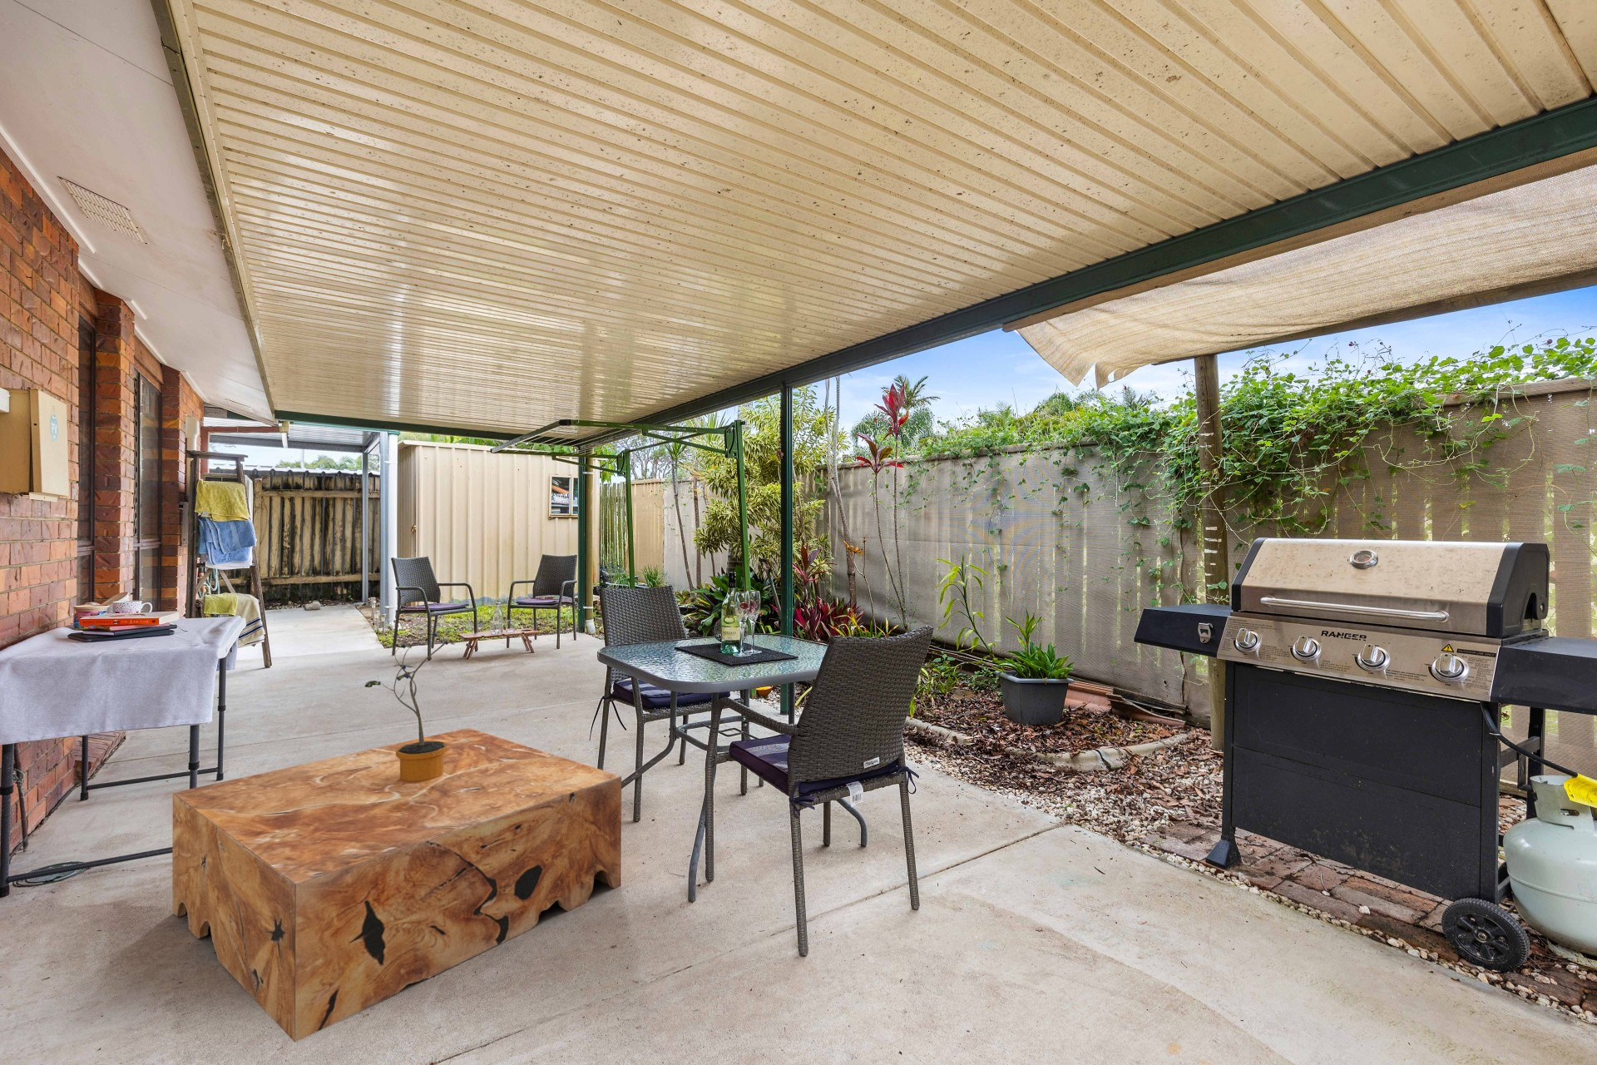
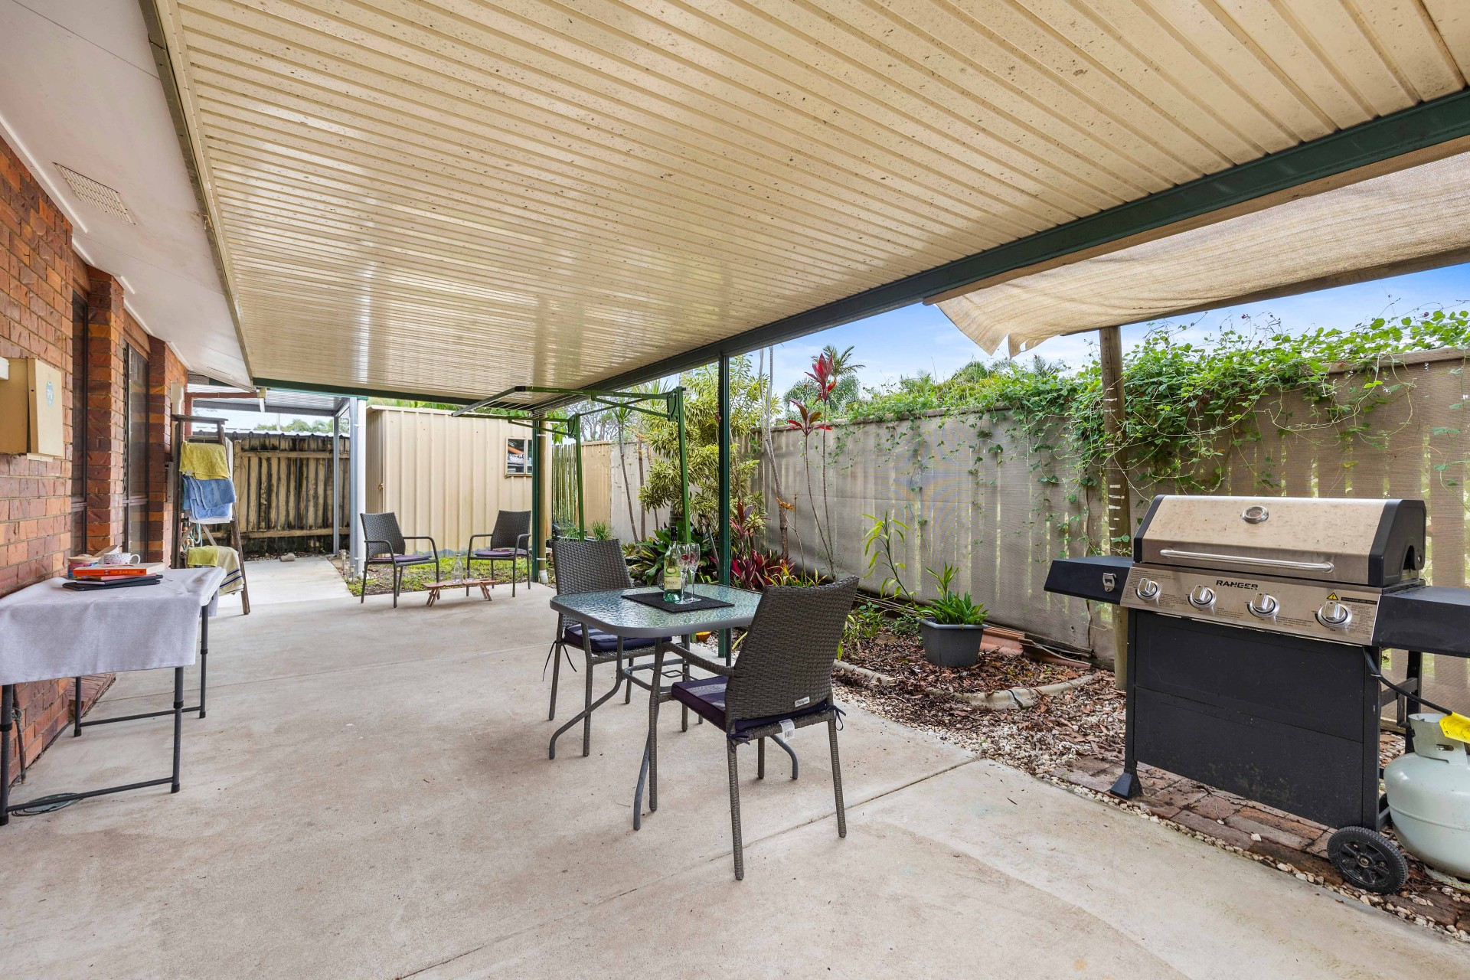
- potted plant (416, 702)
- coffee table (405, 842)
